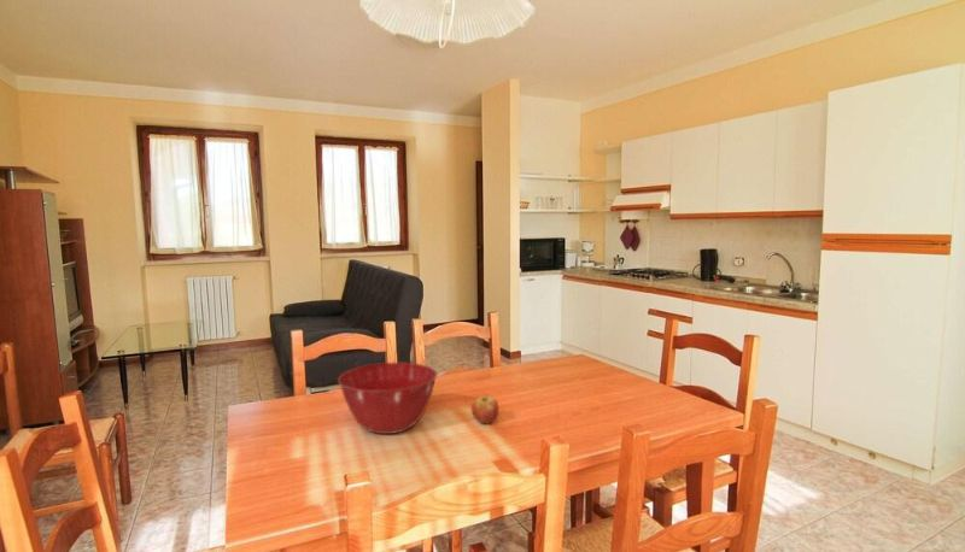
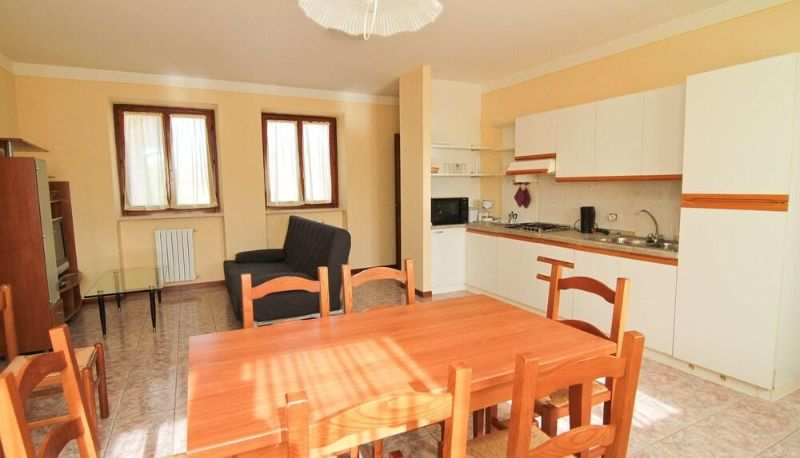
- fruit (485, 409)
- mixing bowl (388, 399)
